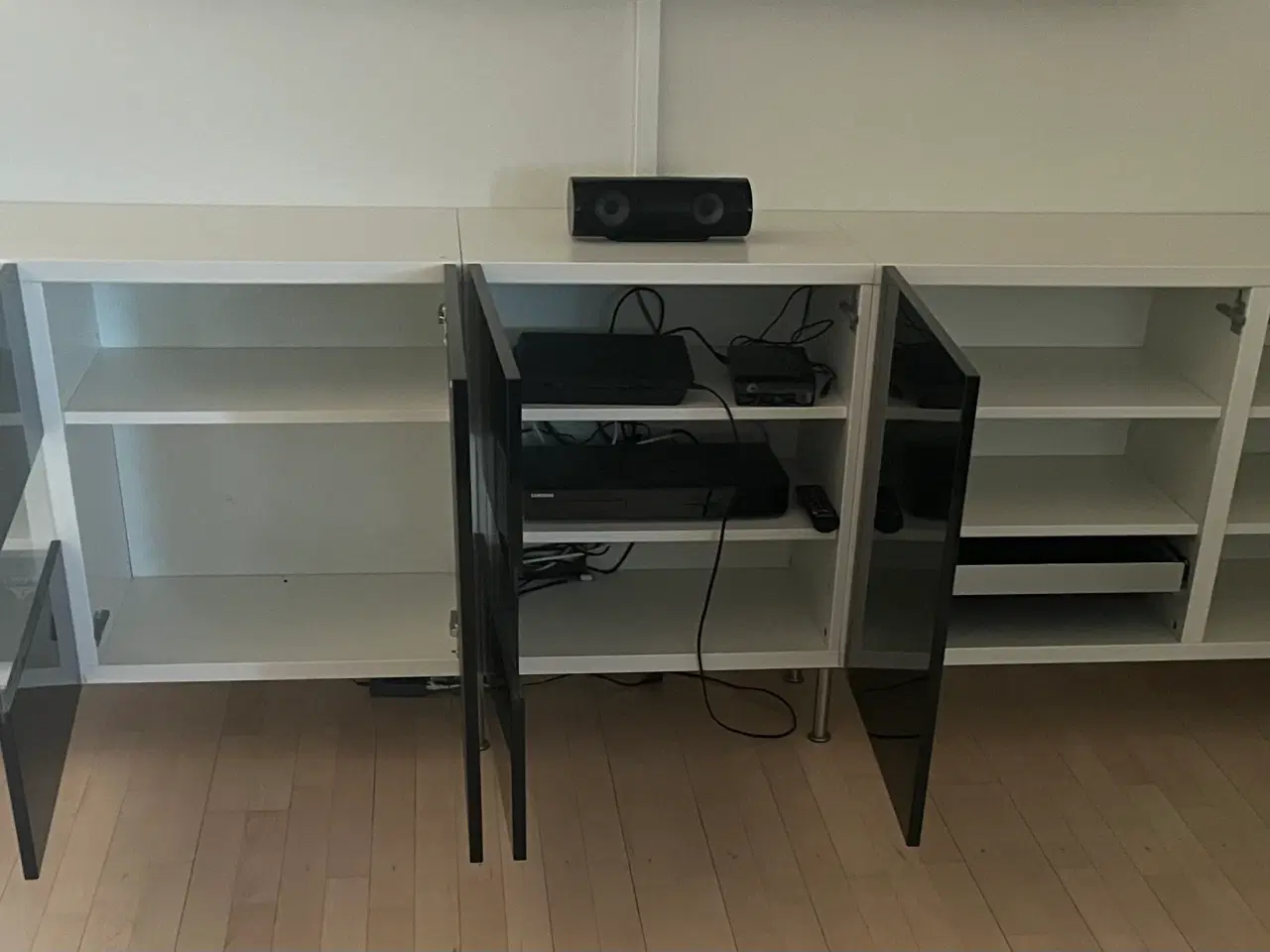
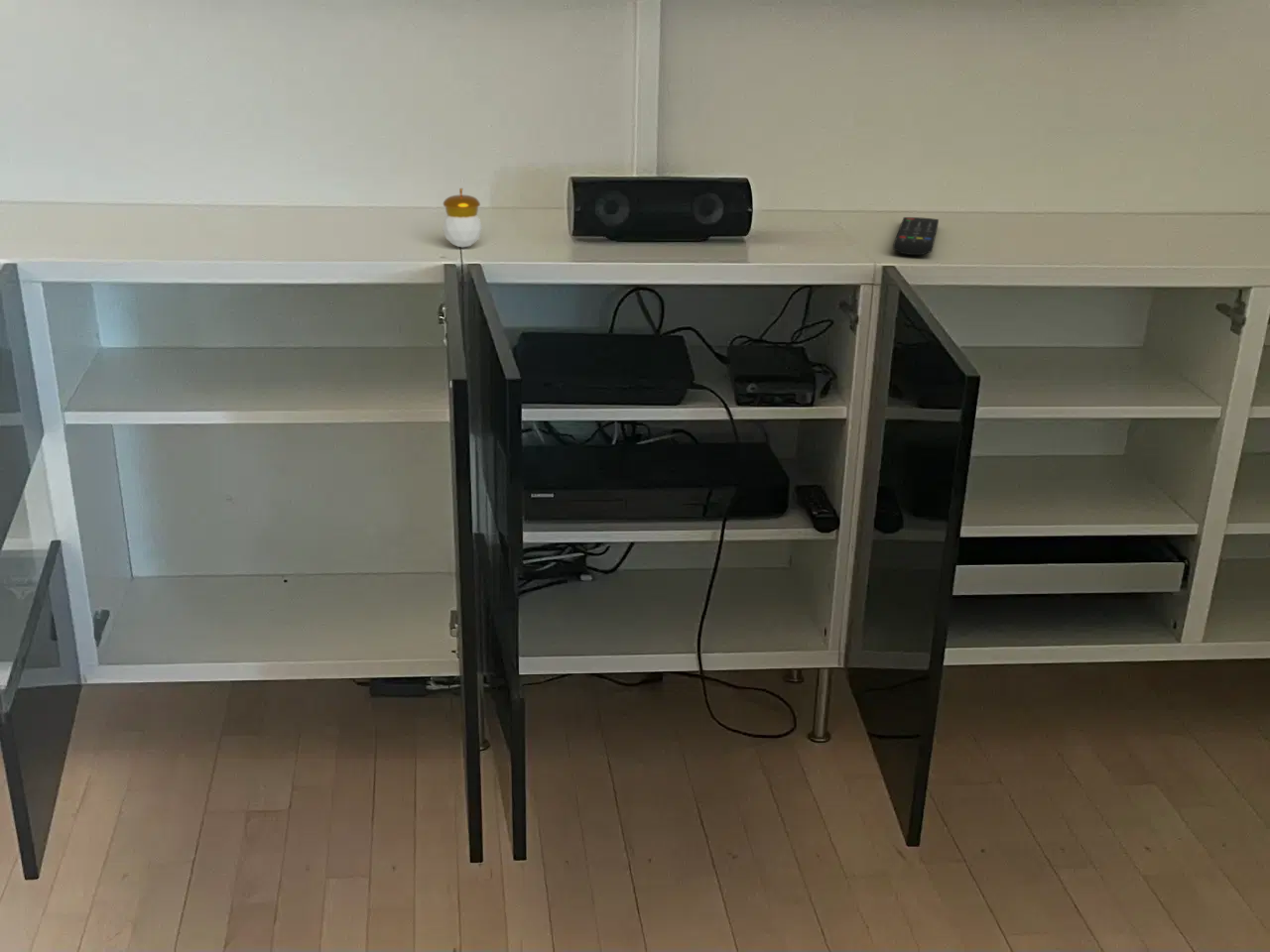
+ candle (461, 218)
+ remote control (917, 235)
